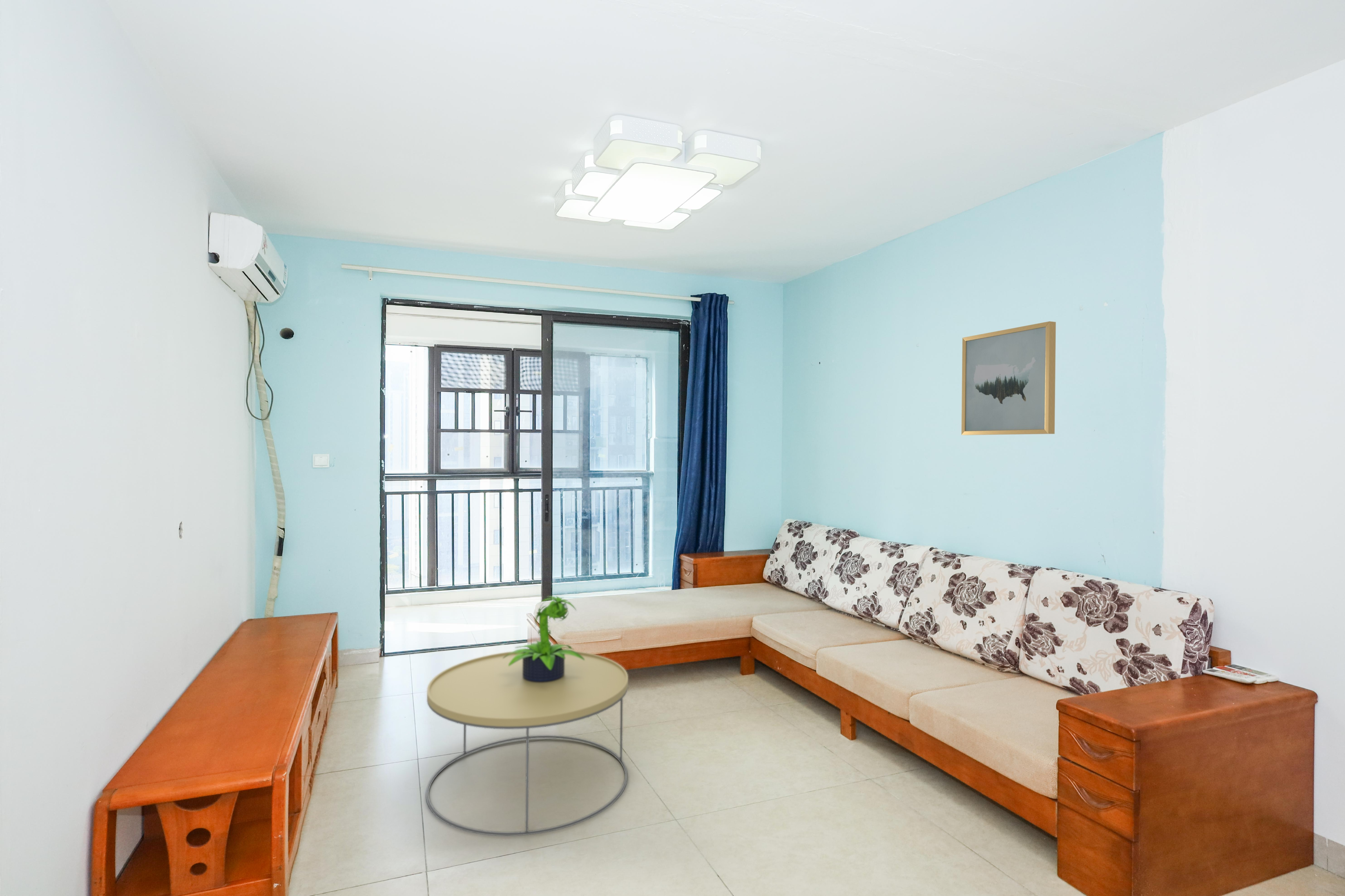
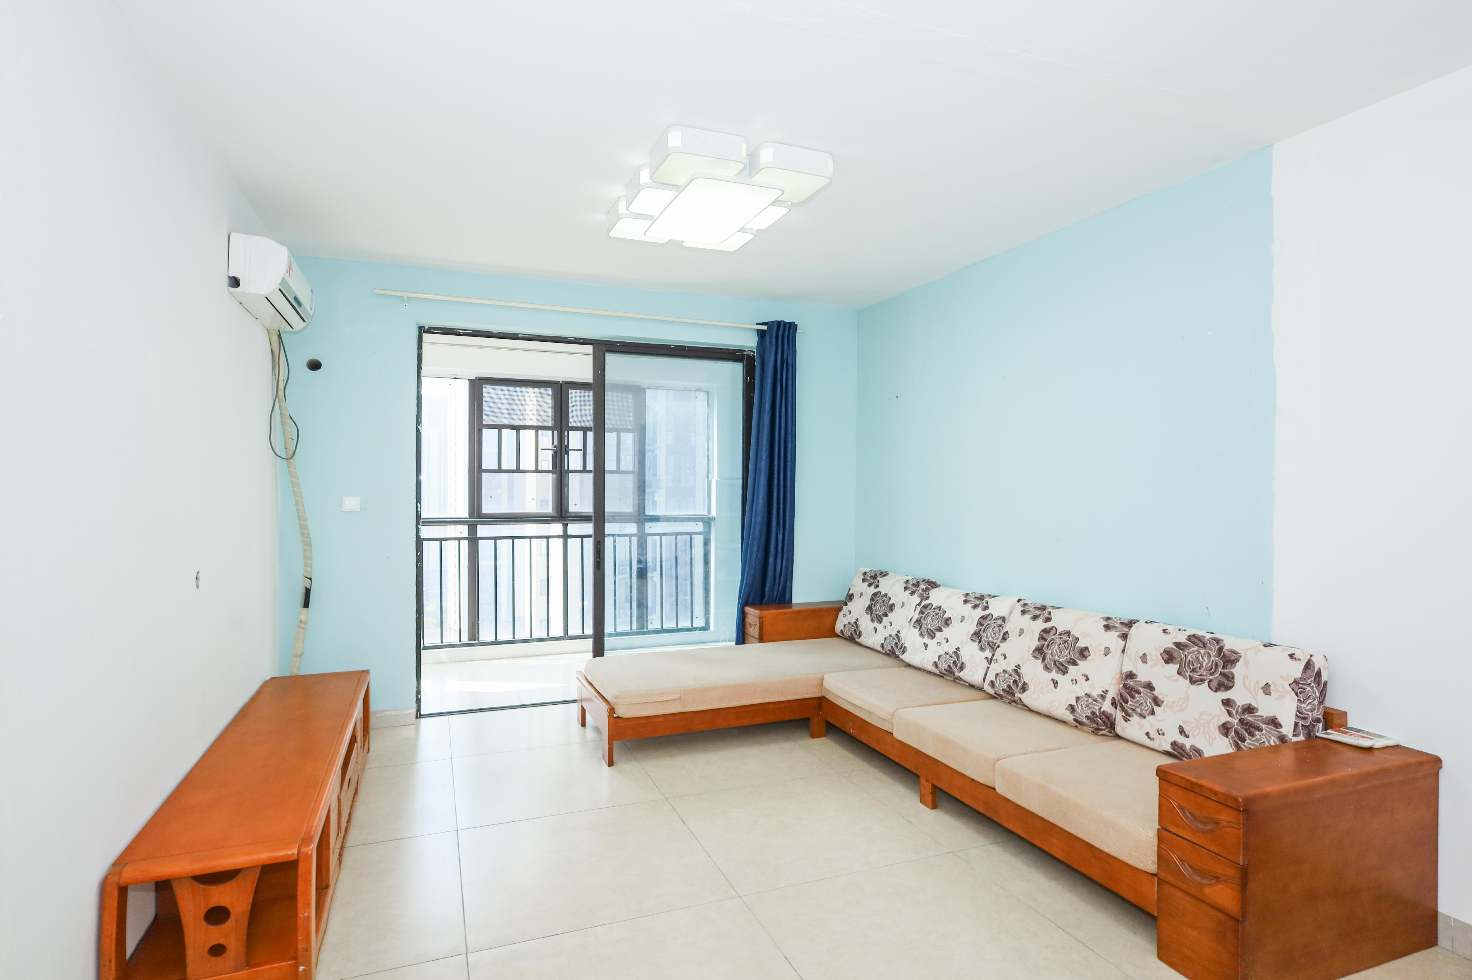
- coffee table (530, 728)
- potted plant (543, 634)
- wall art (1005, 382)
